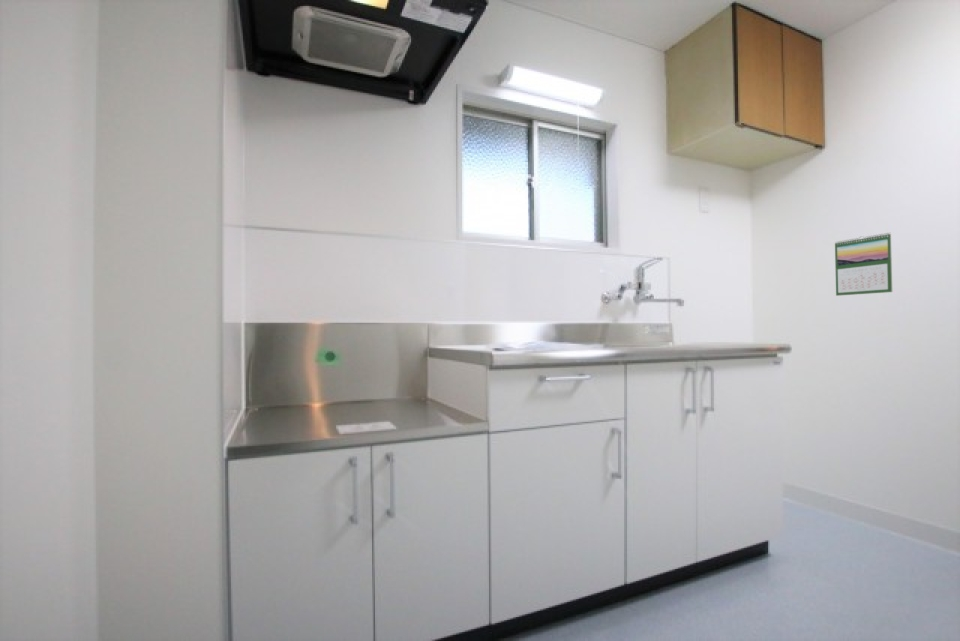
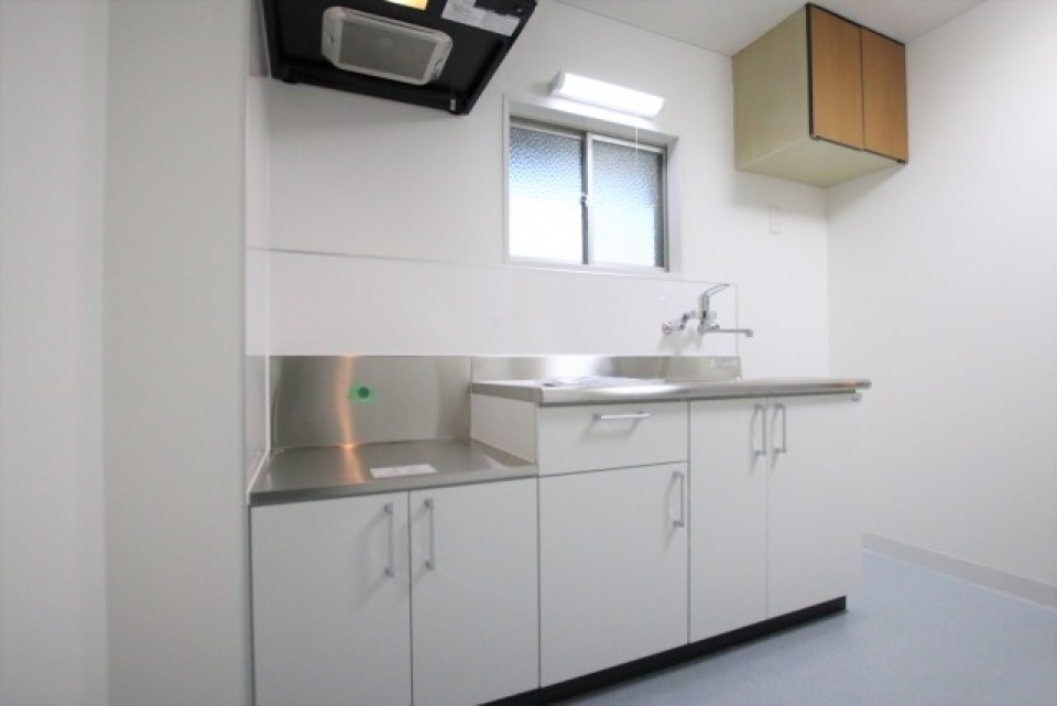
- calendar (862, 265)
